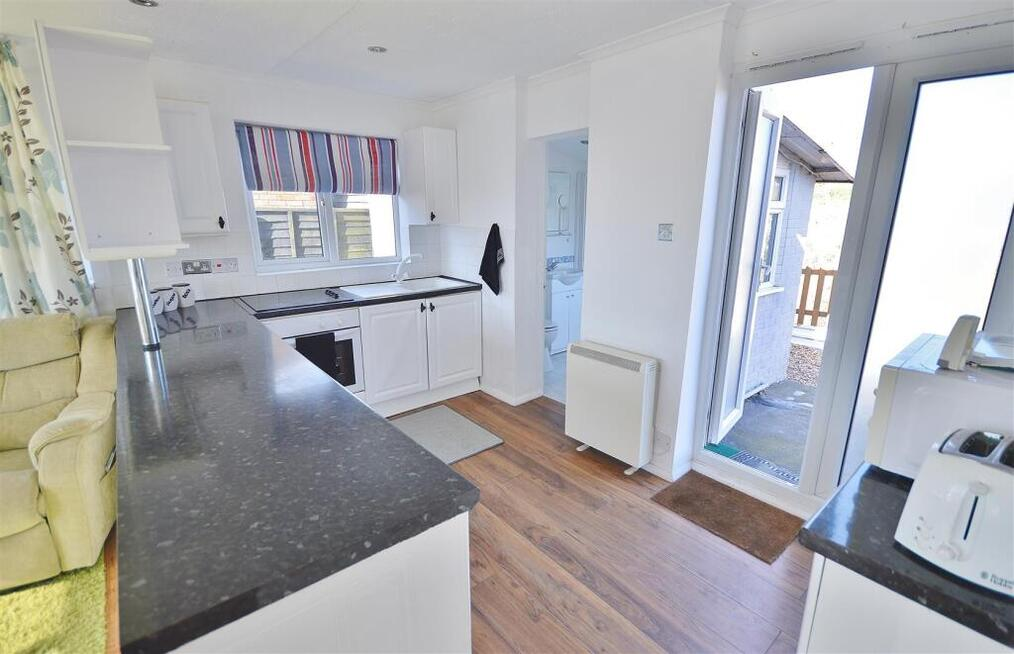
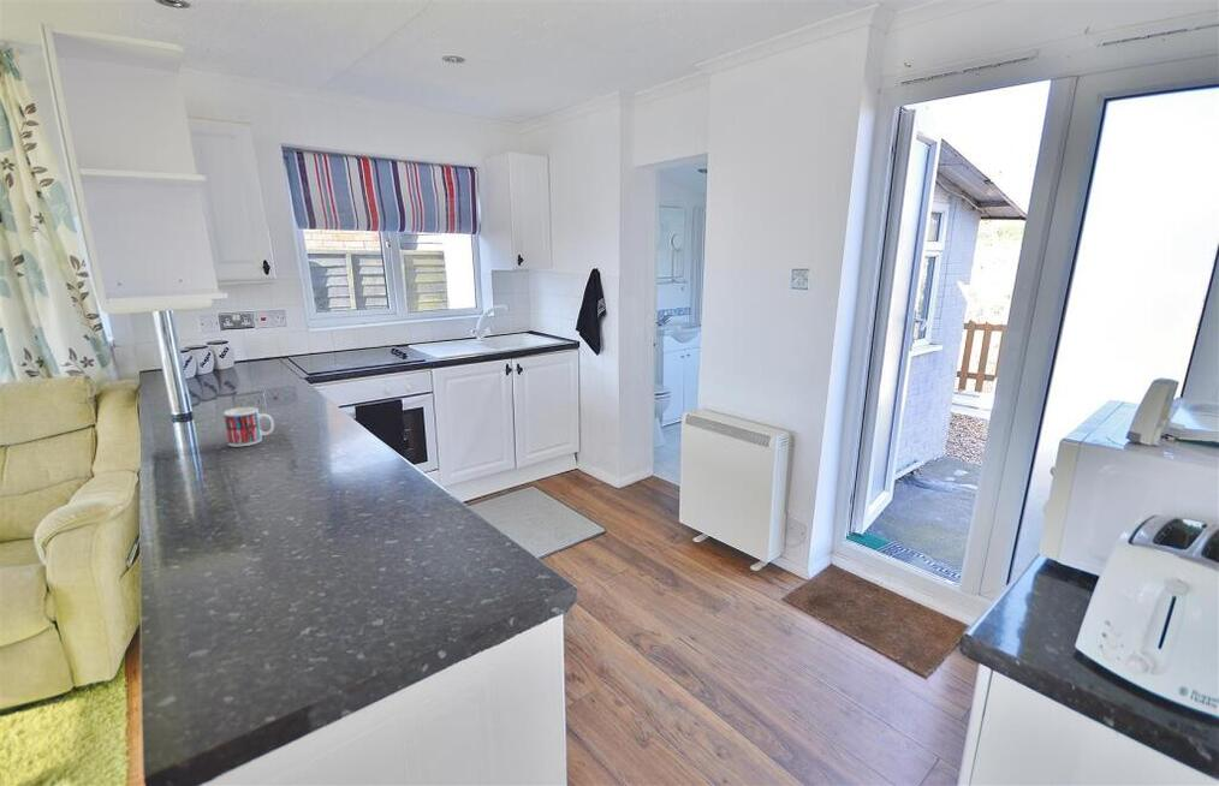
+ mug (249, 424)
